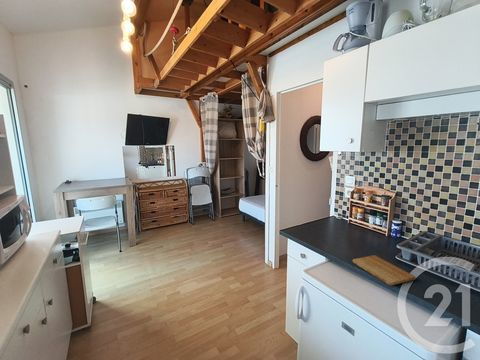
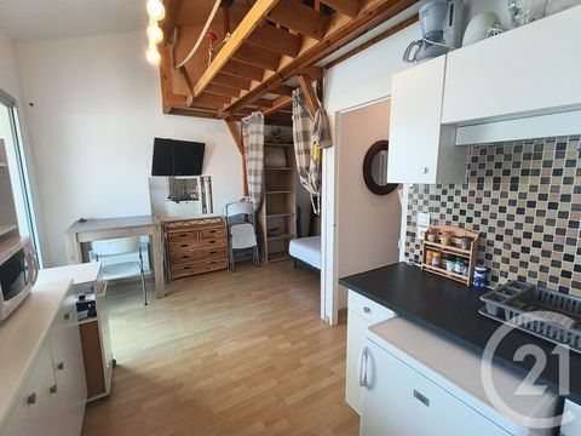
- cutting board (381, 268)
